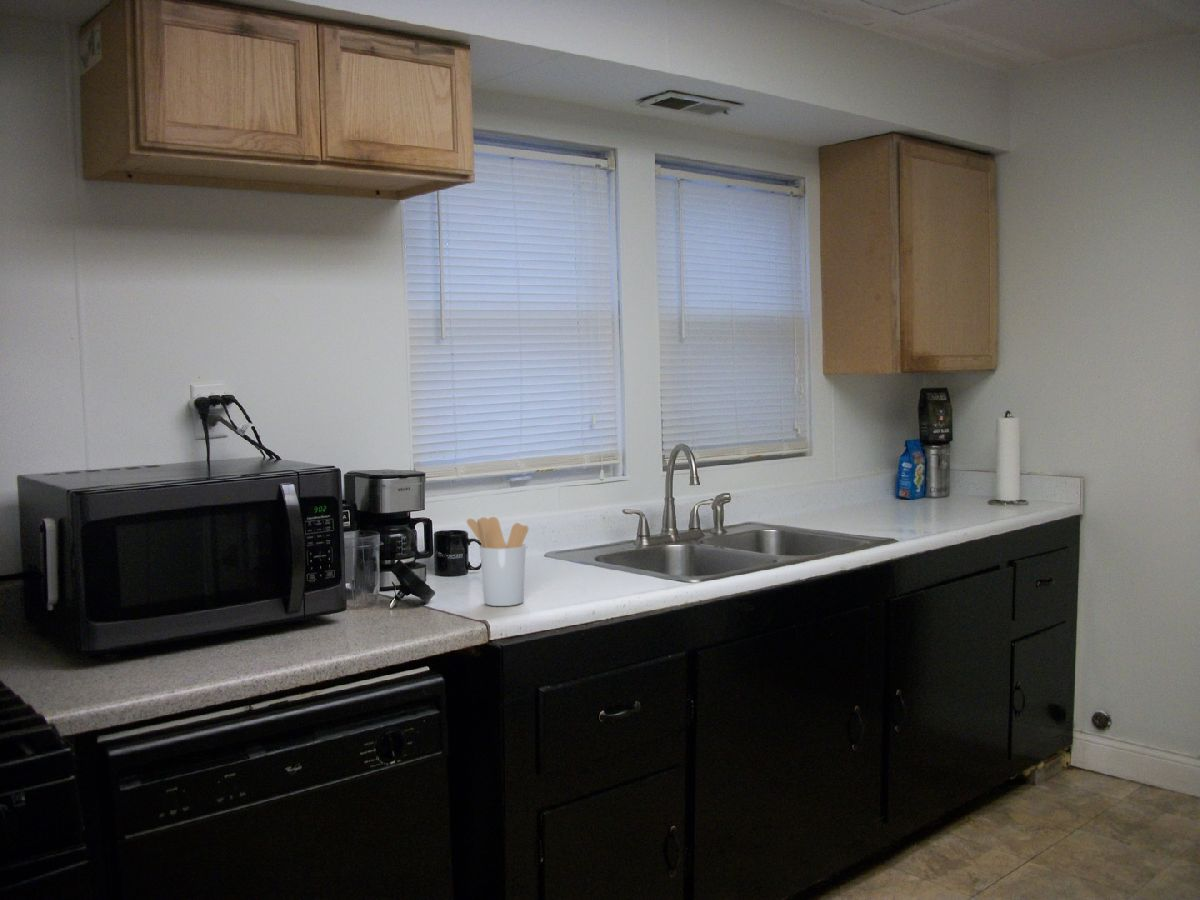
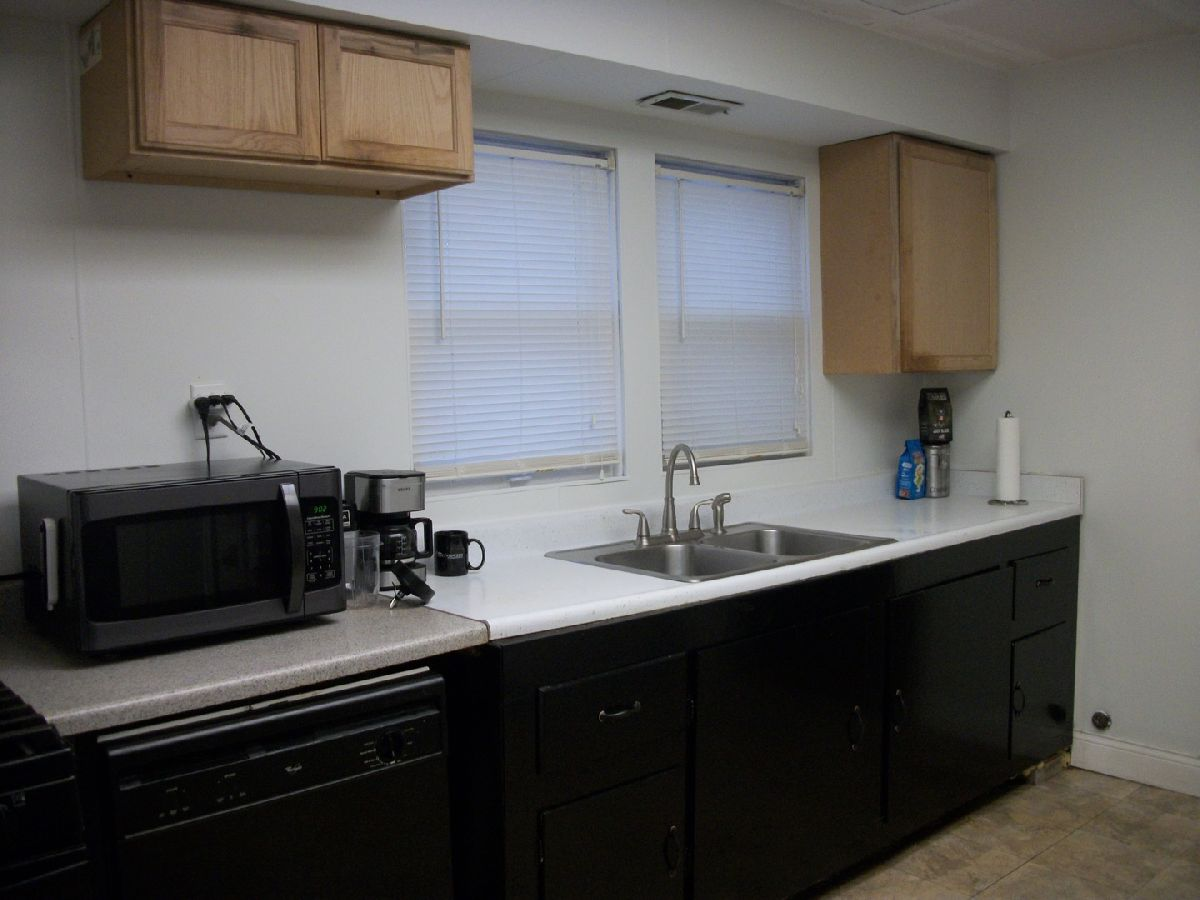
- utensil holder (496, 558)
